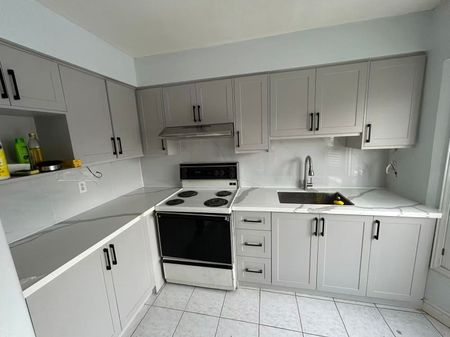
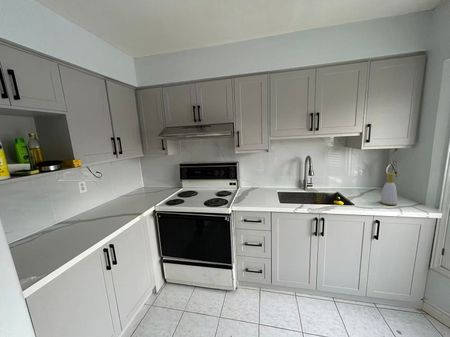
+ soap bottle (389, 188)
